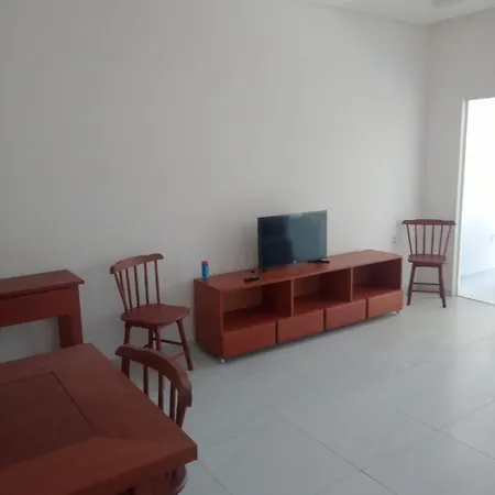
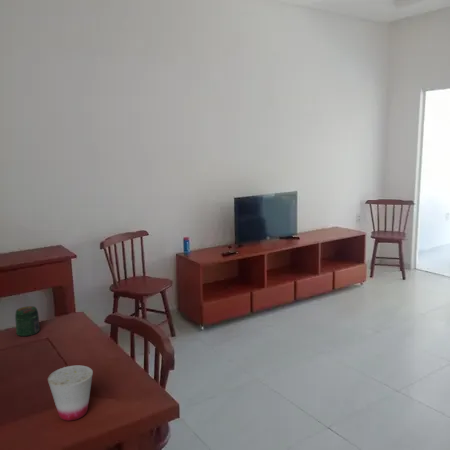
+ jar (27, 320)
+ cup (72, 394)
